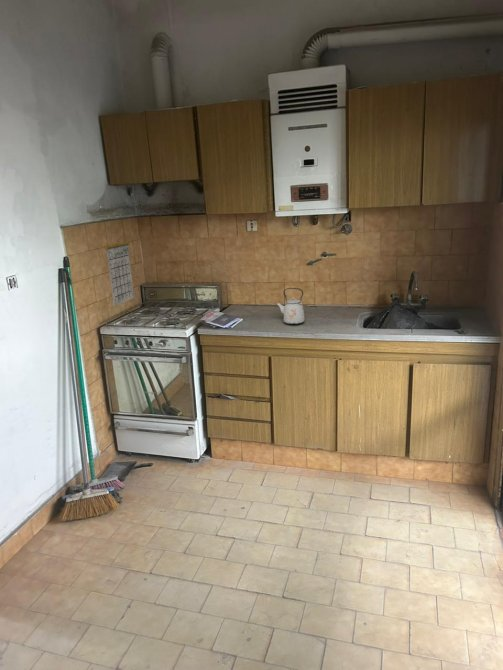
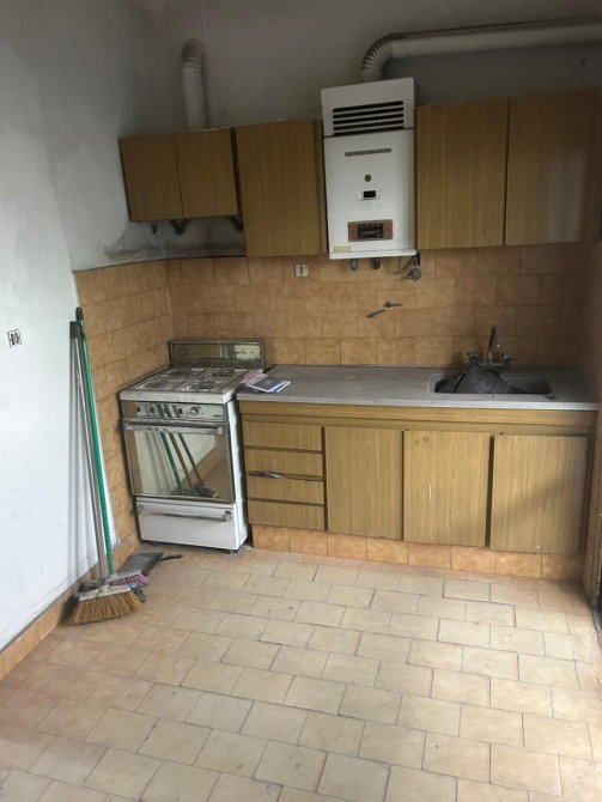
- kettle (289, 305)
- calendar (119, 266)
